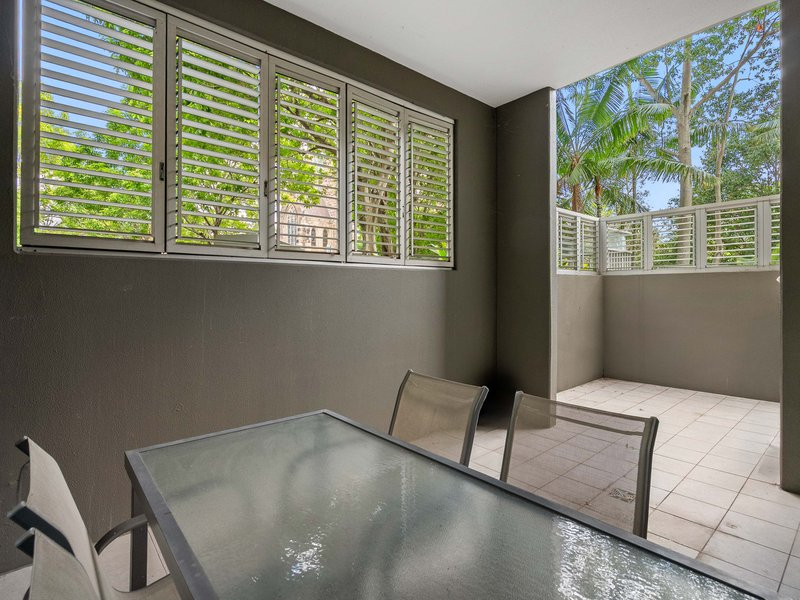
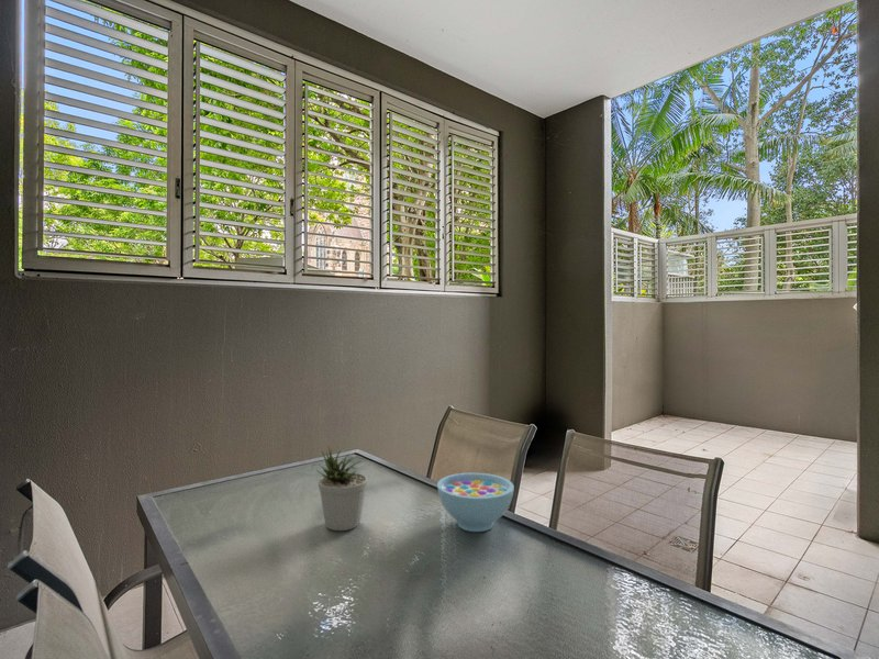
+ bowl (475, 504)
+ potted plant (342, 484)
